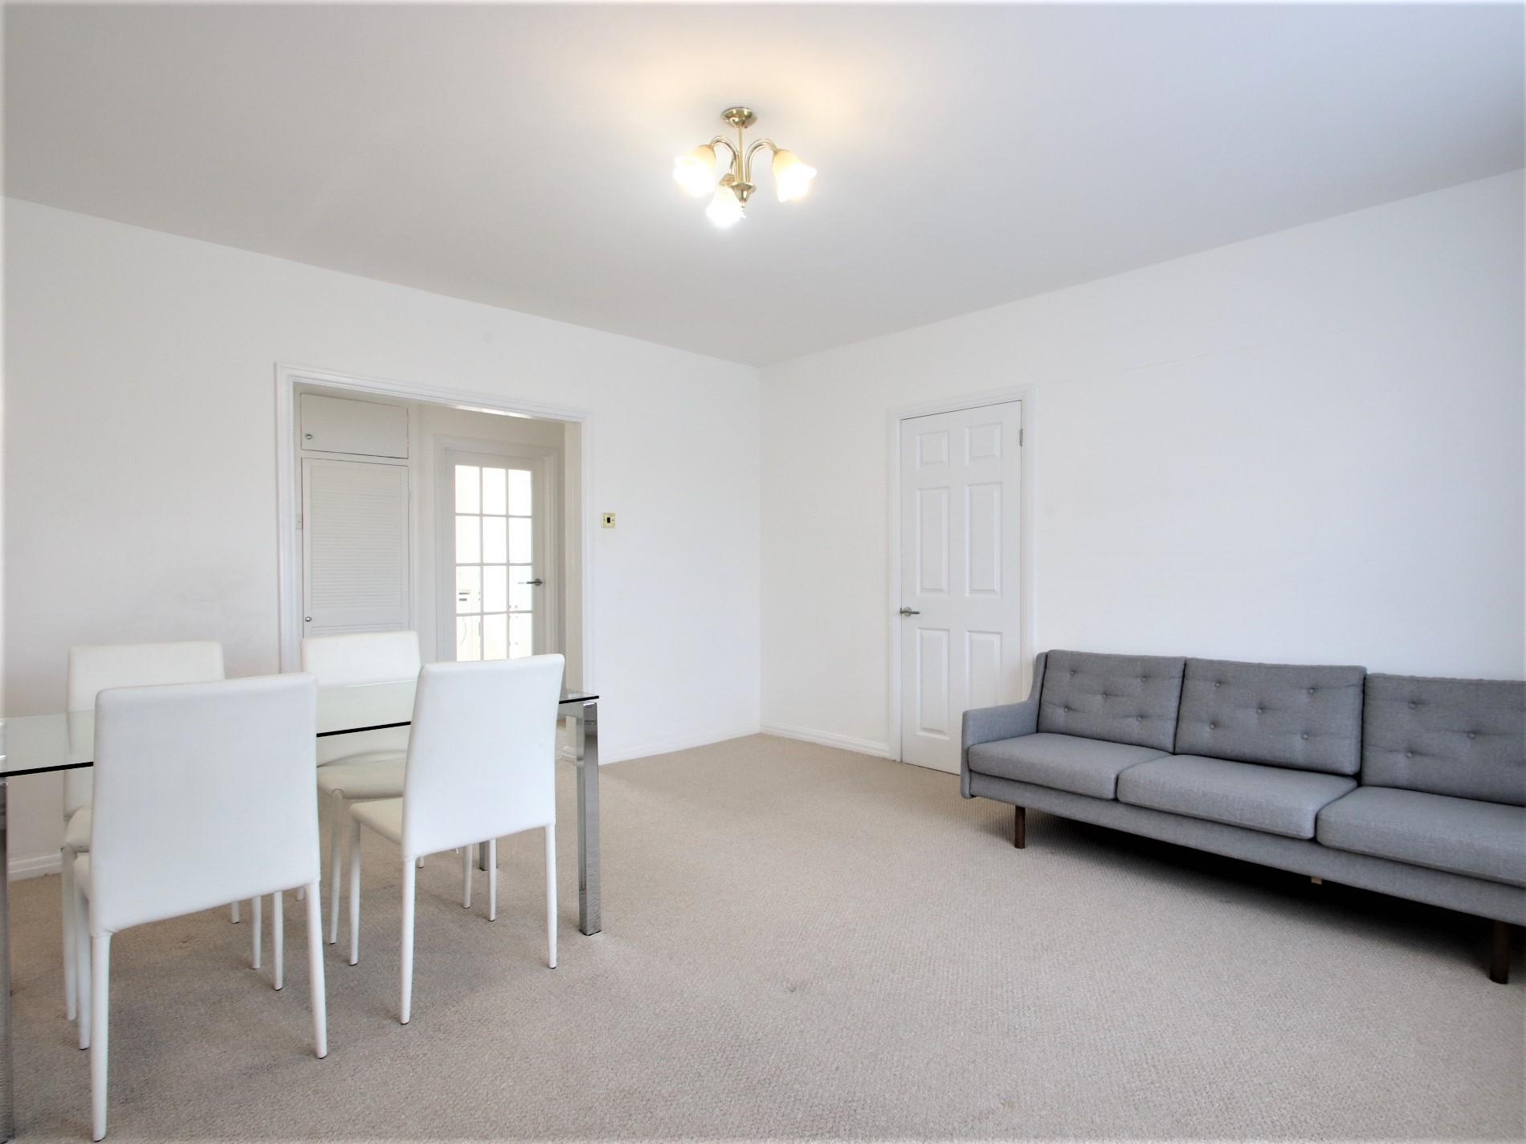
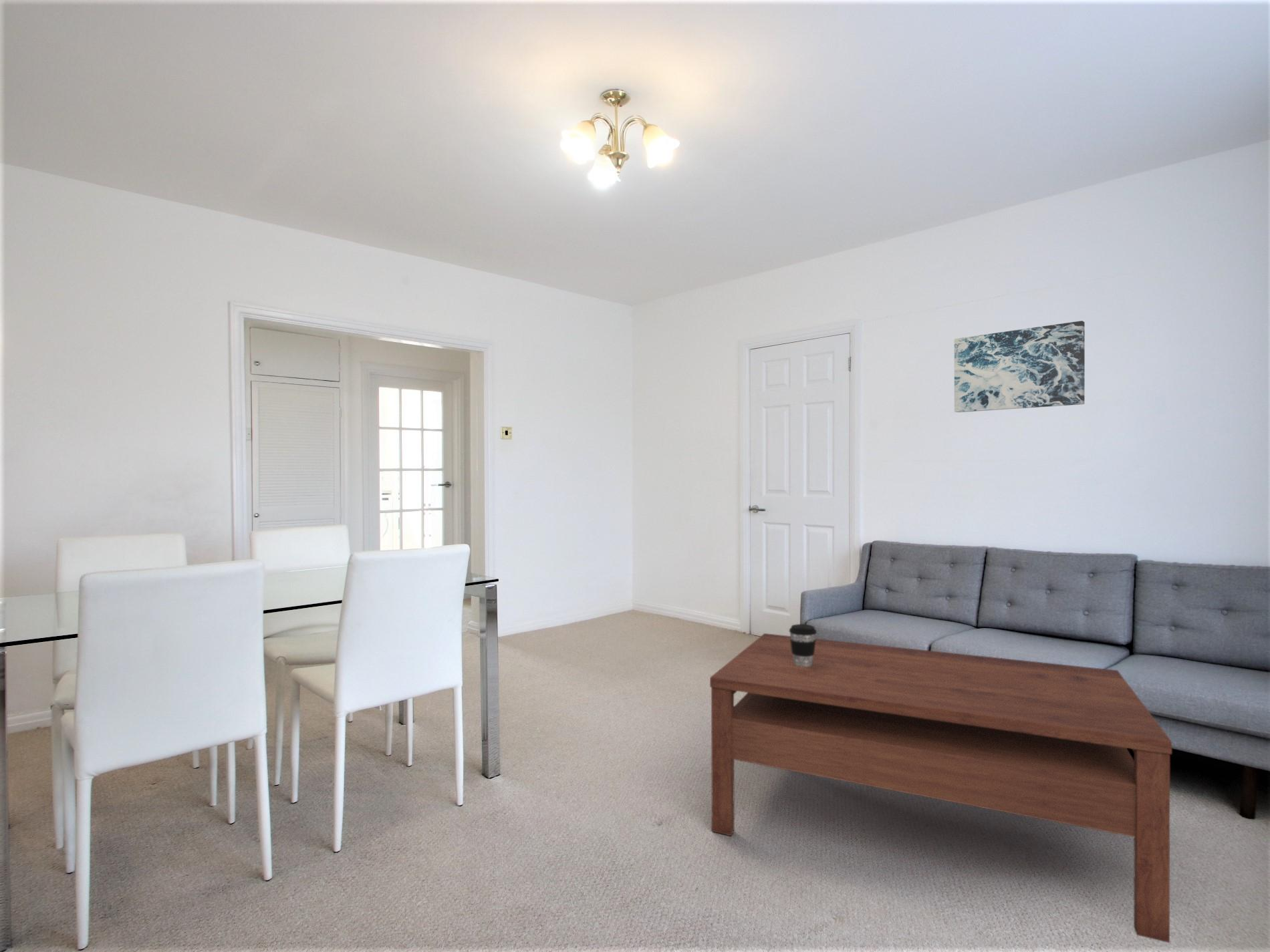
+ wall art (1015, 369)
+ coffee cup (803, 645)
+ coffee table (916, 750)
